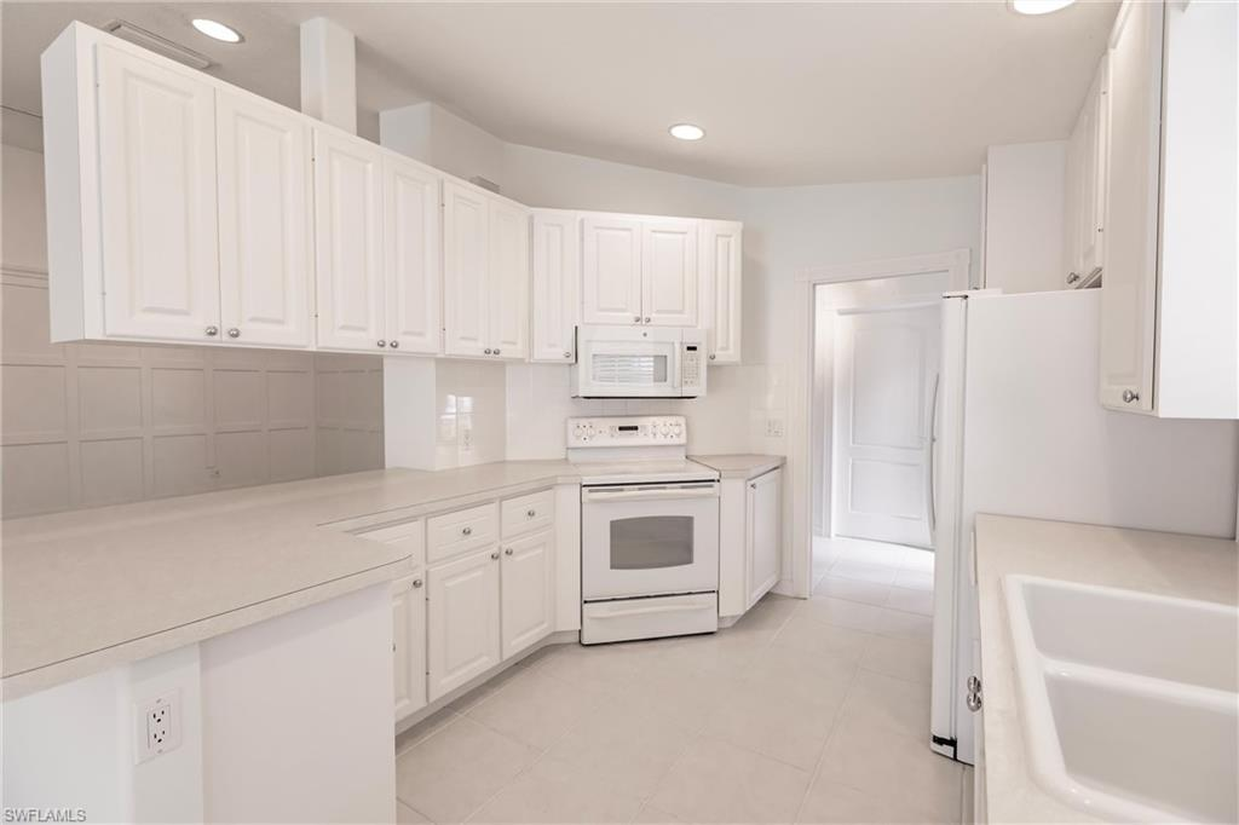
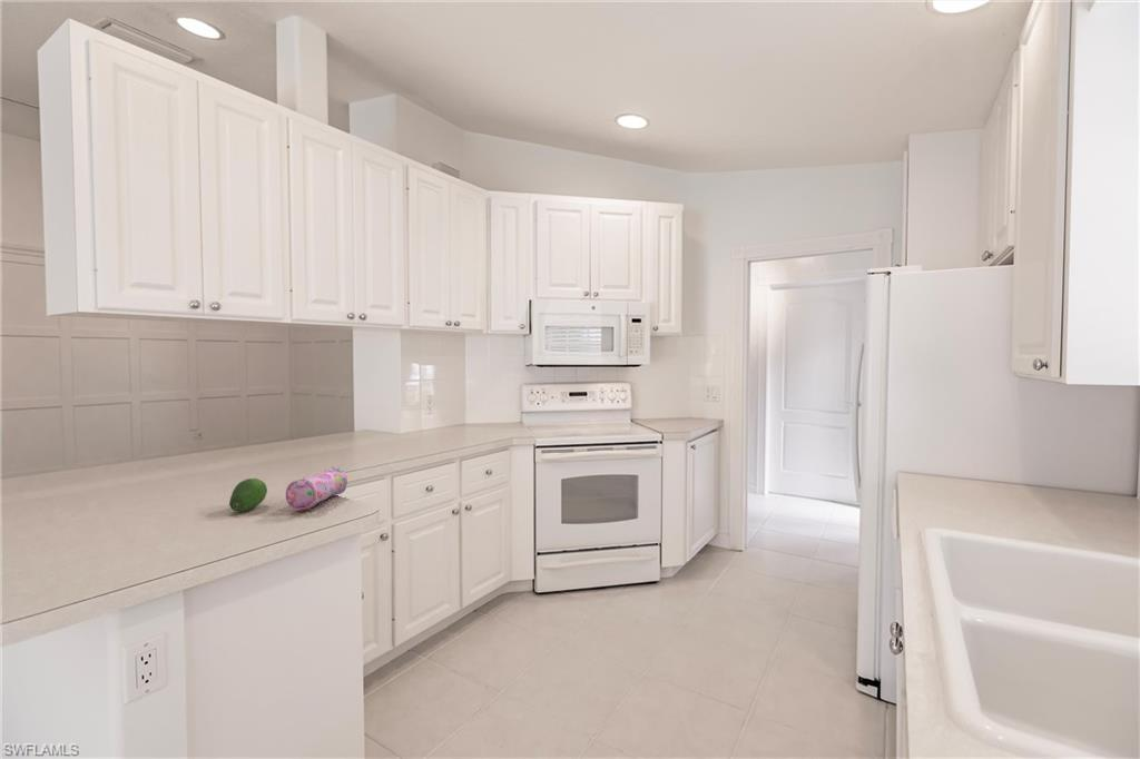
+ pencil case (318, 486)
+ fruit (247, 494)
